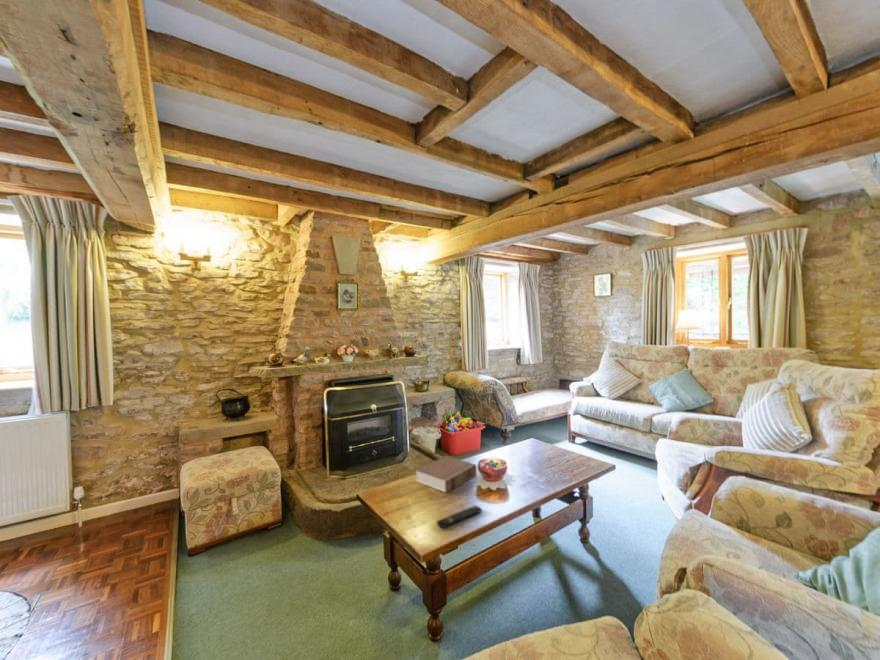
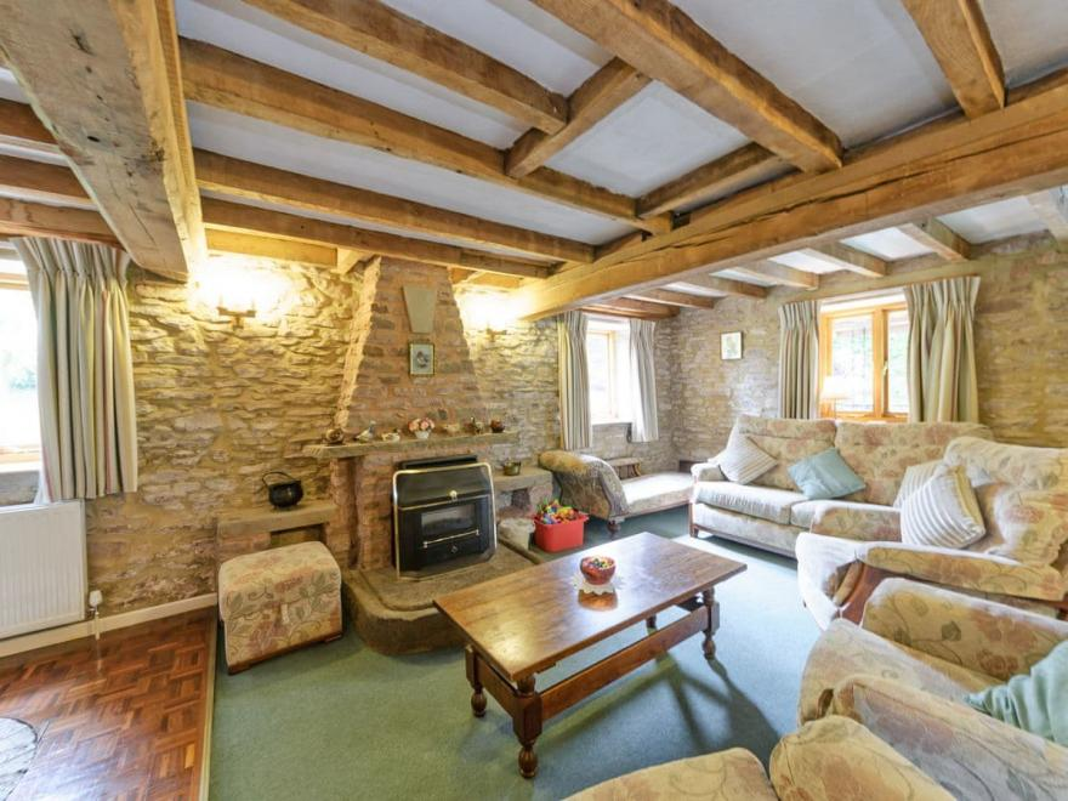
- remote control (460, 516)
- book (446, 472)
